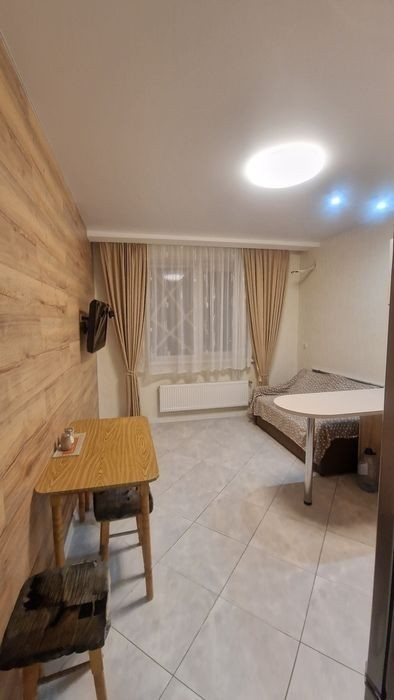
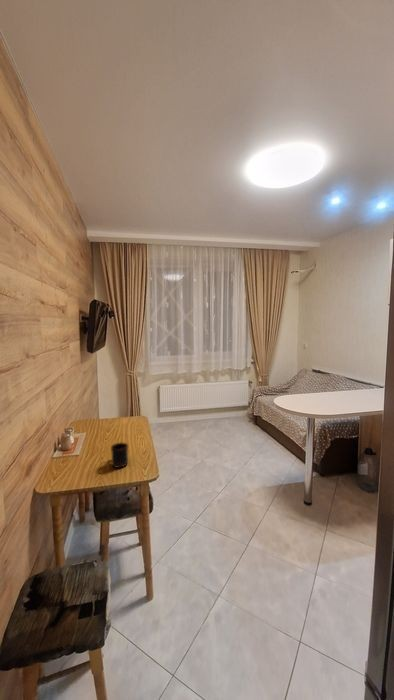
+ mug (119, 453)
